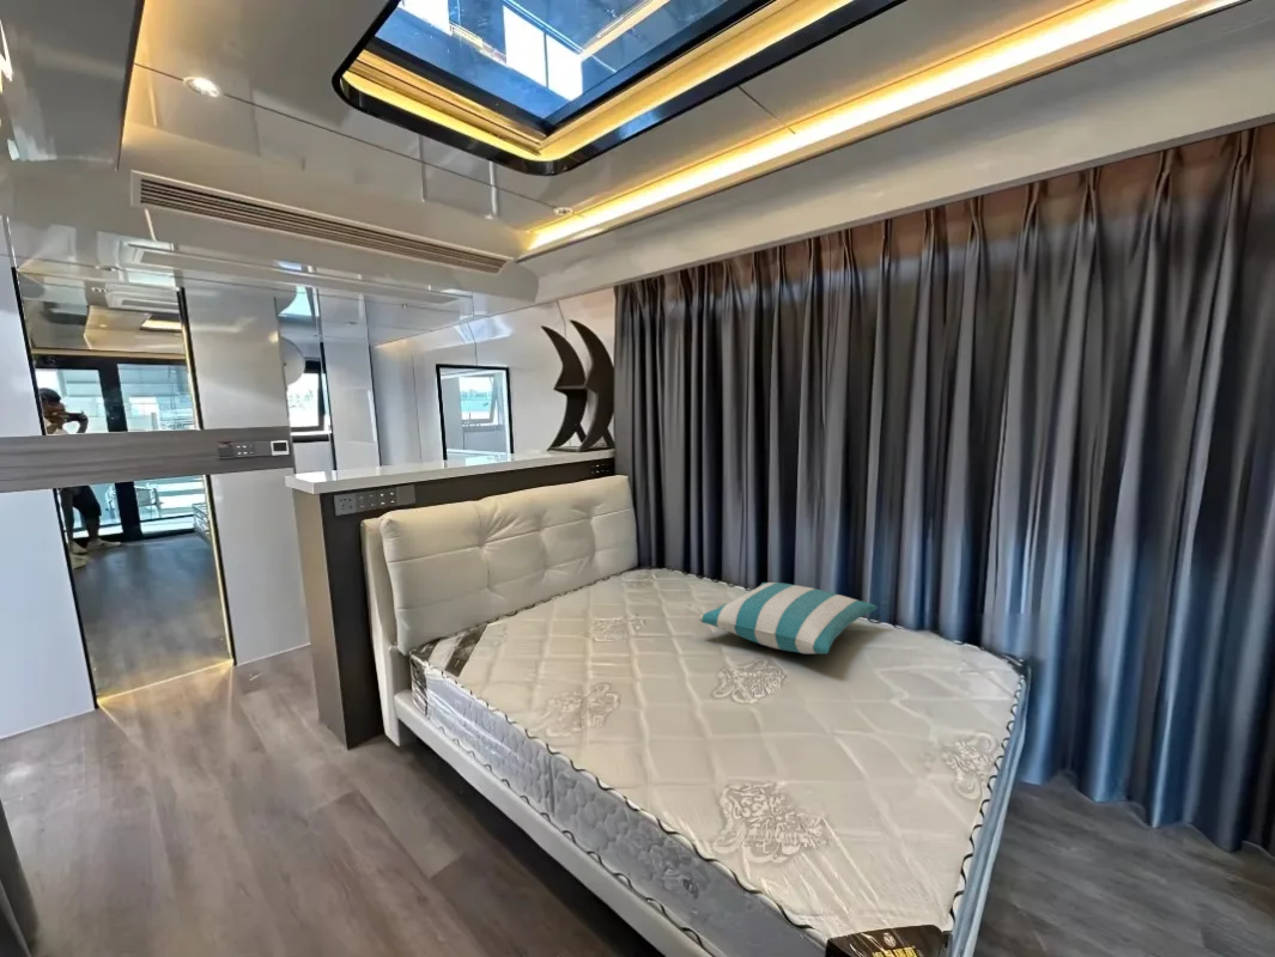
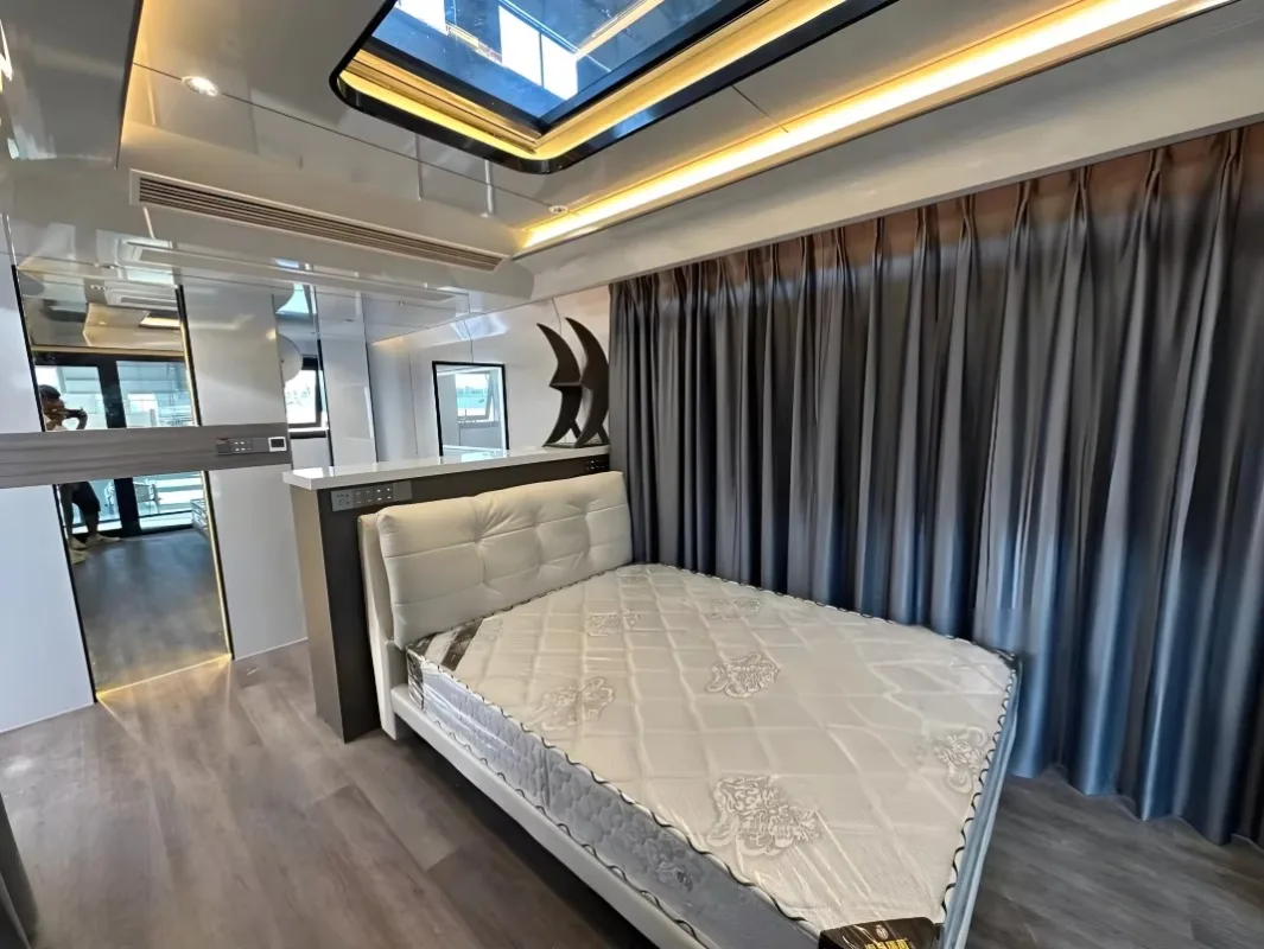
- pillow (788, 614)
